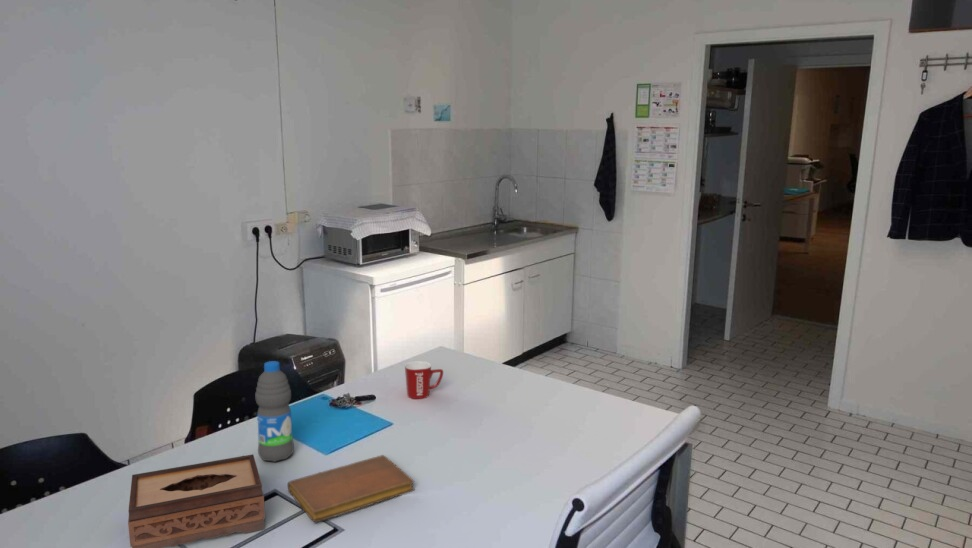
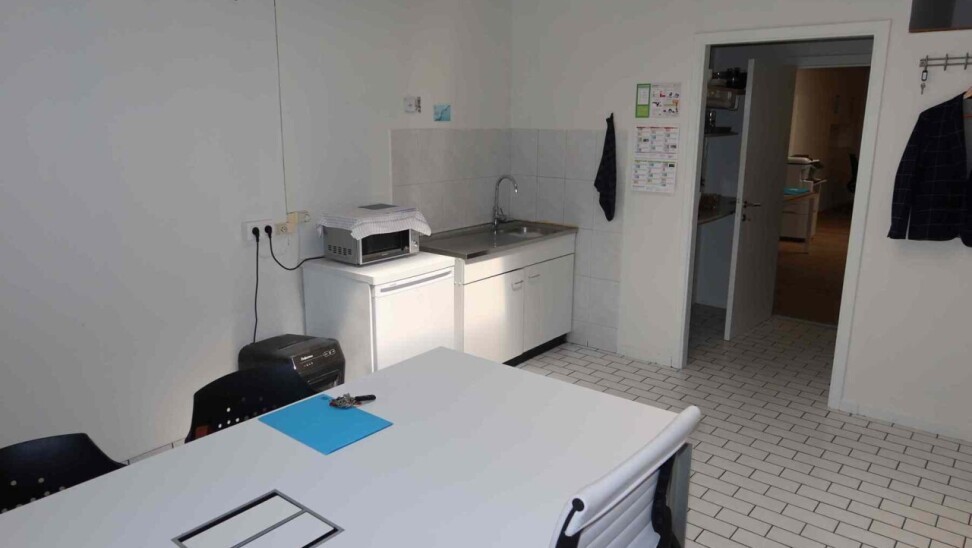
- notebook (351, 485)
- tissue box (197, 501)
- water bottle (274, 409)
- mug (424, 379)
